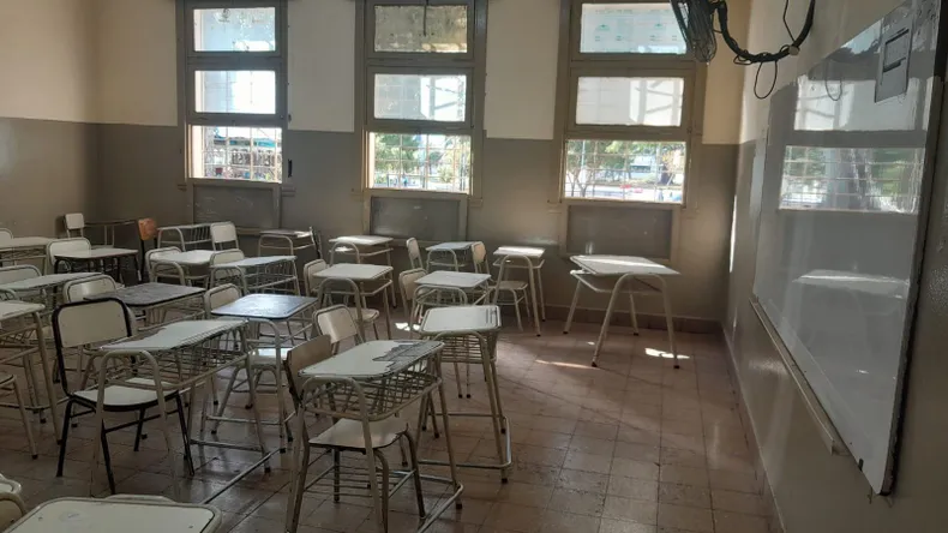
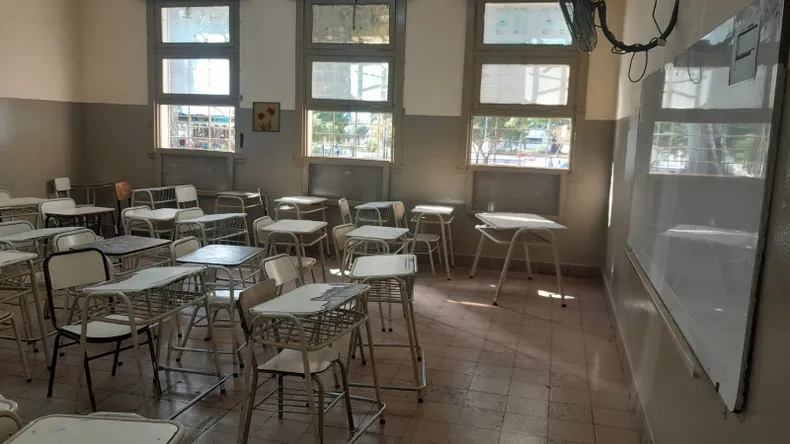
+ wall art (266, 117)
